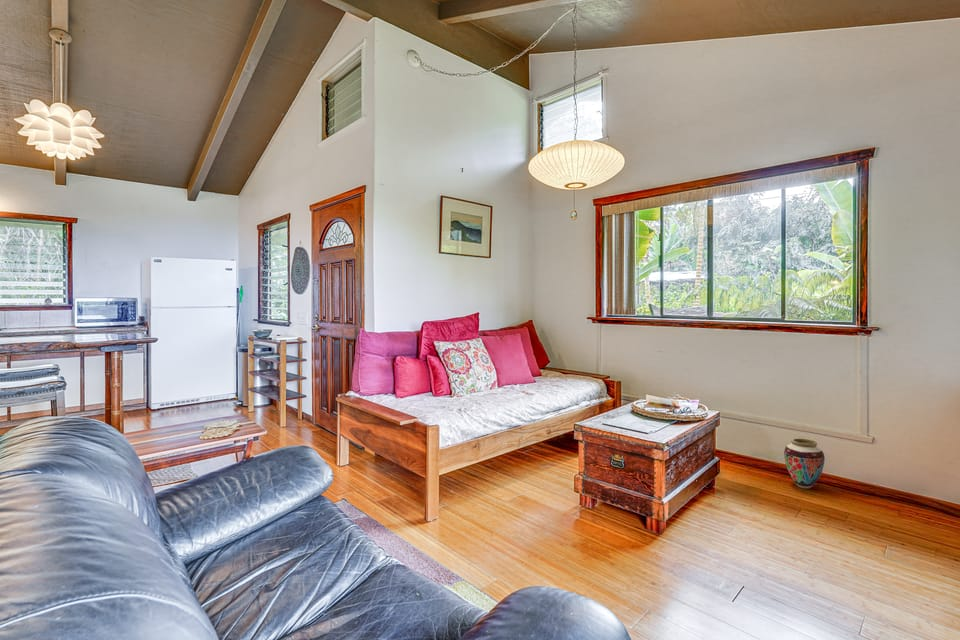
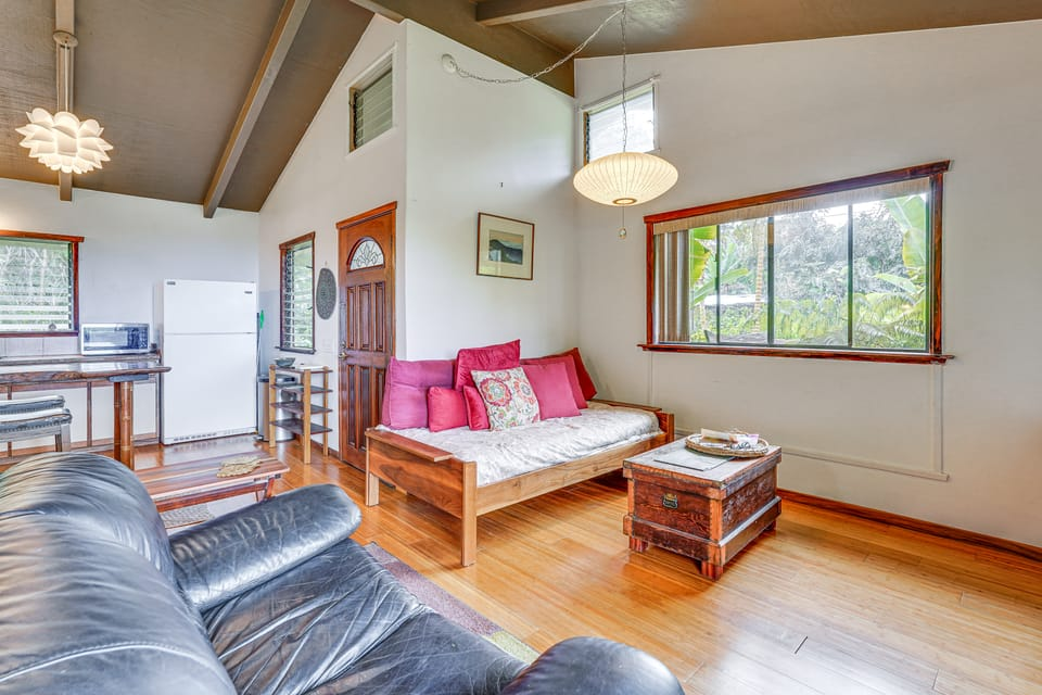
- vase (803, 463)
